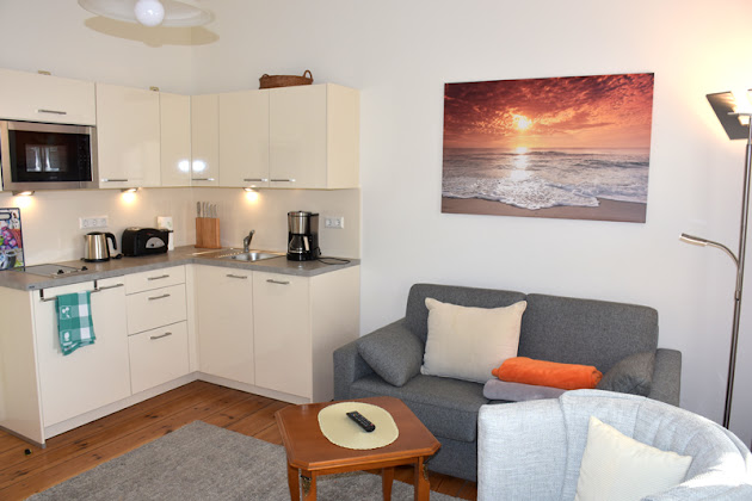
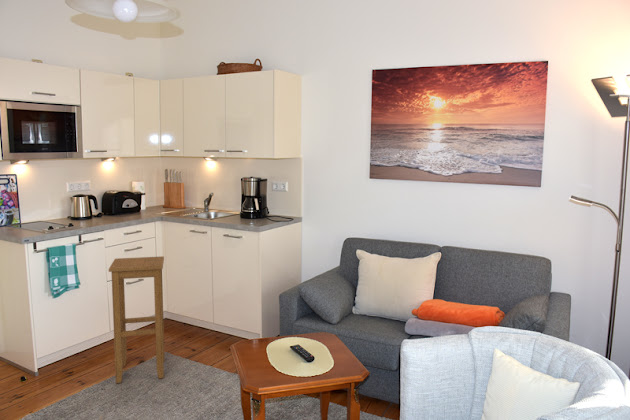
+ stool (139, 317)
